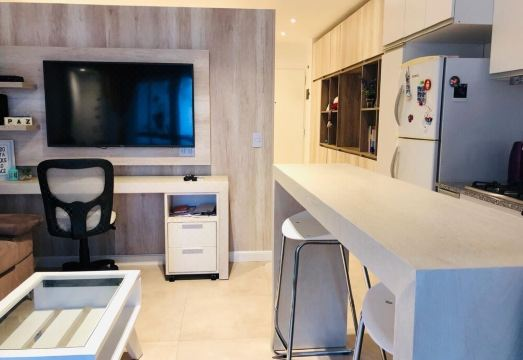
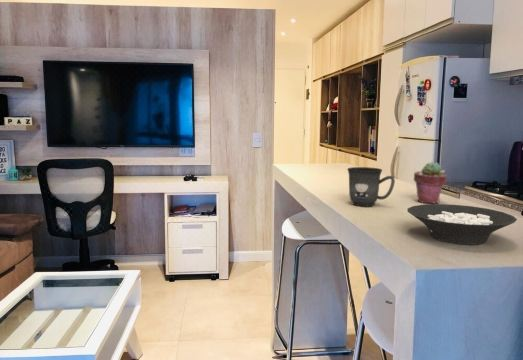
+ potted succulent (429, 181)
+ mug (370, 187)
+ cereal bowl (458, 225)
